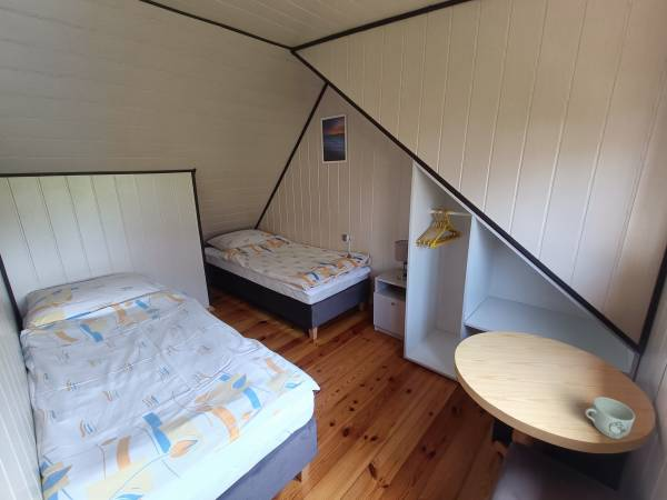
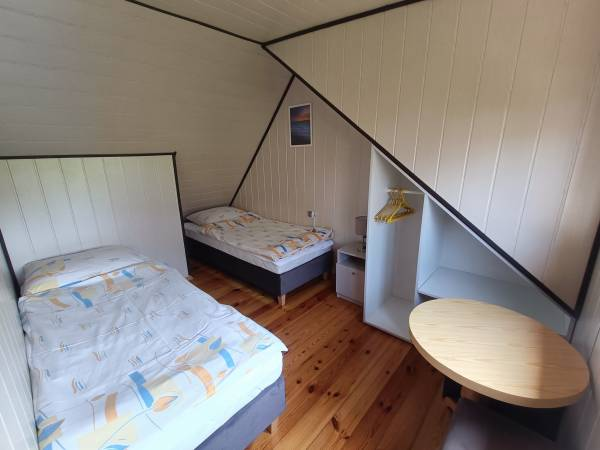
- mug (606, 418)
